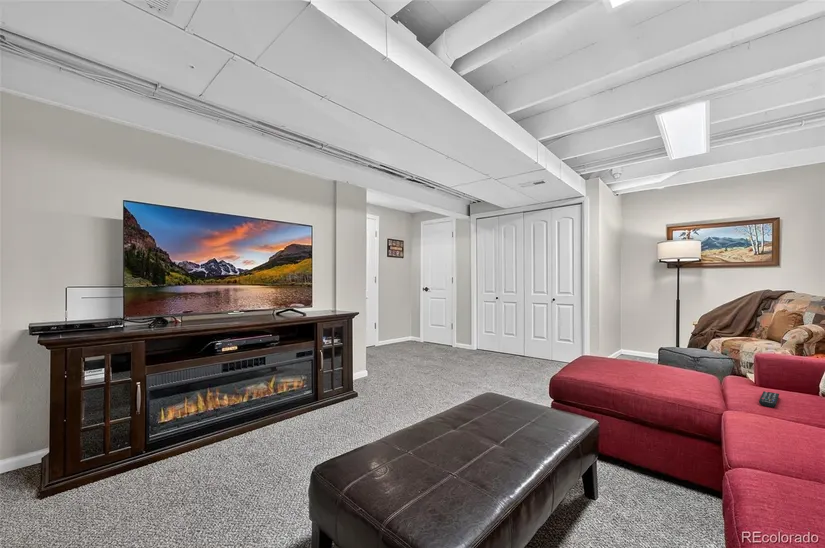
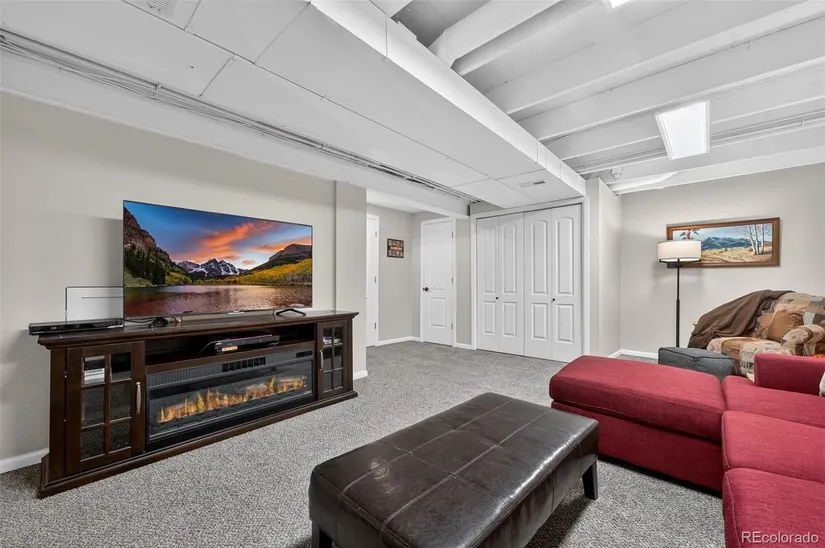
- remote control (769, 398)
